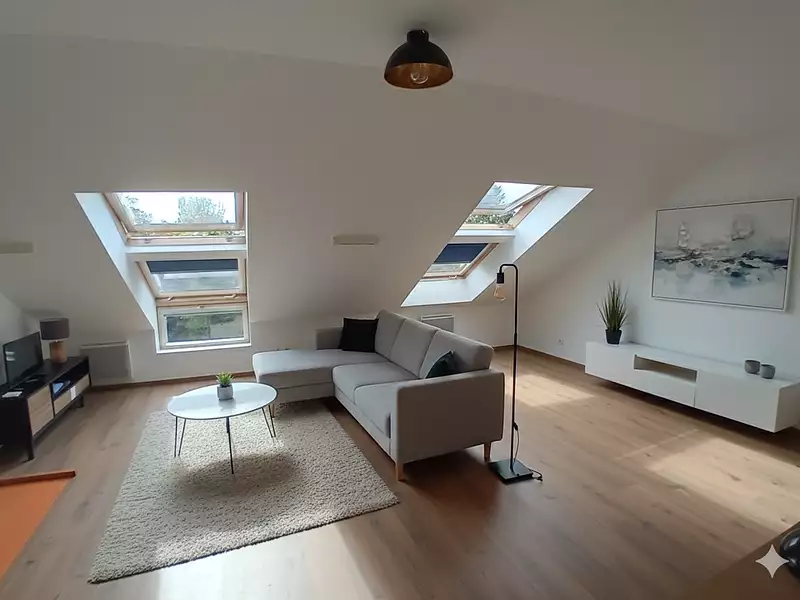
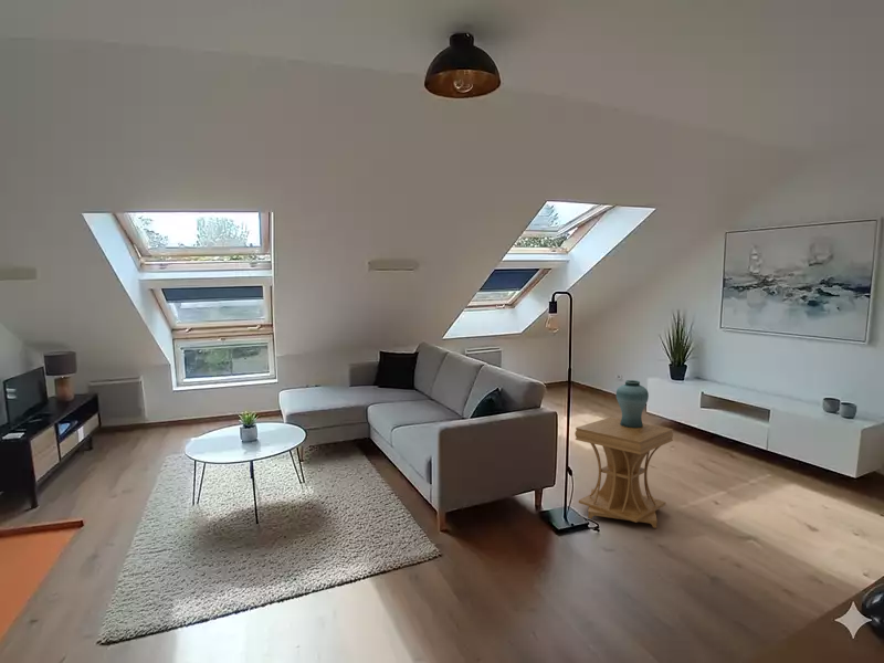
+ vase (631, 402)
+ side table (622, 469)
